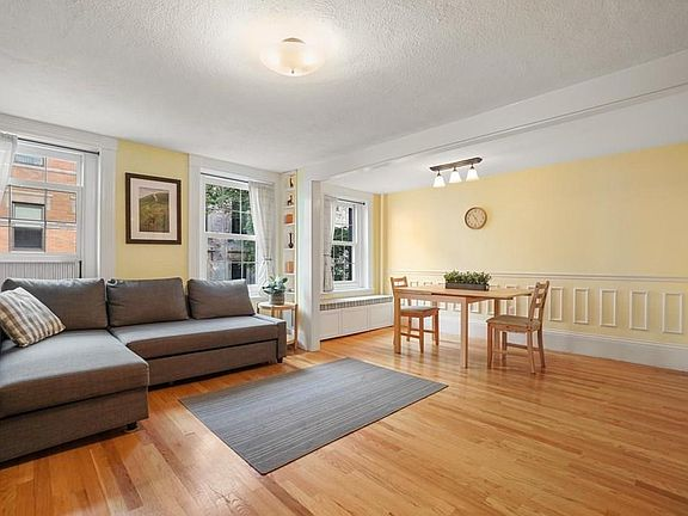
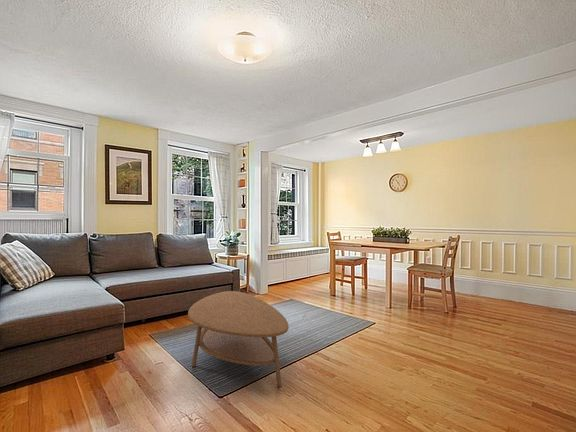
+ coffee table (231, 333)
